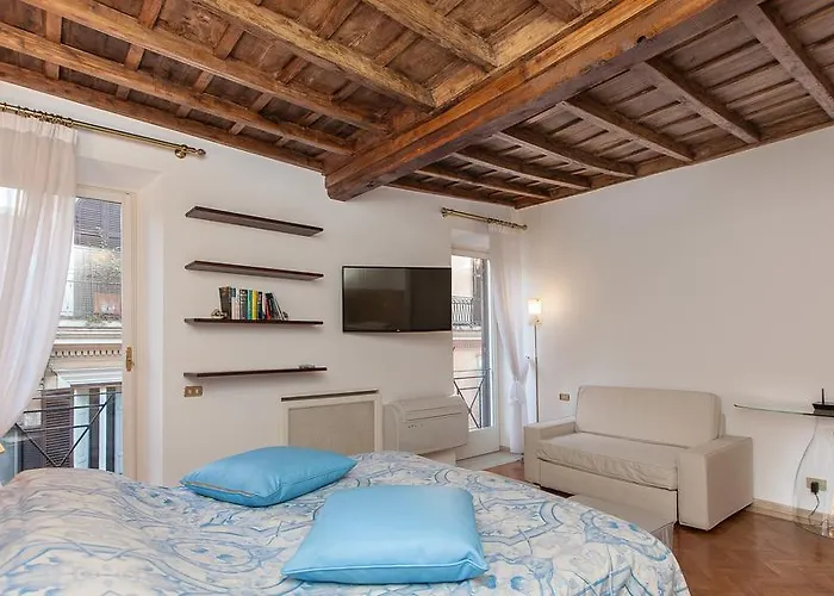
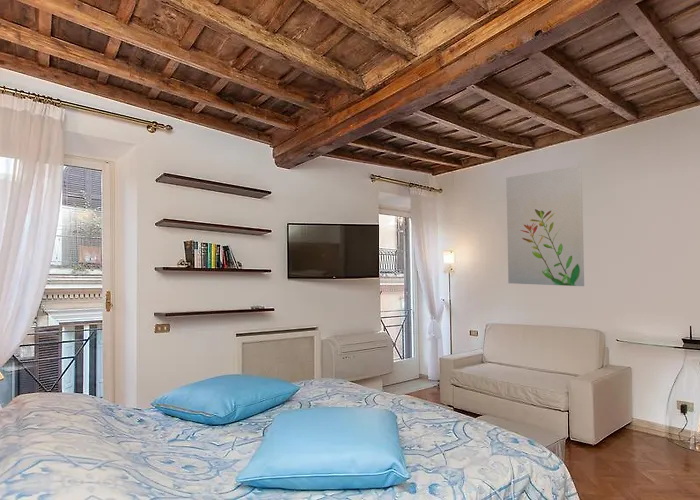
+ wall art (542, 228)
